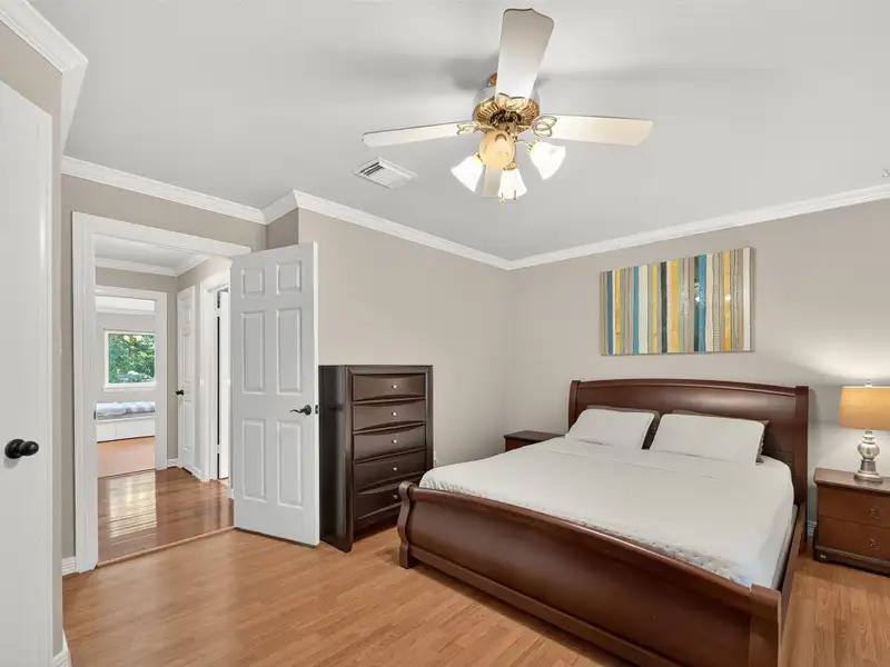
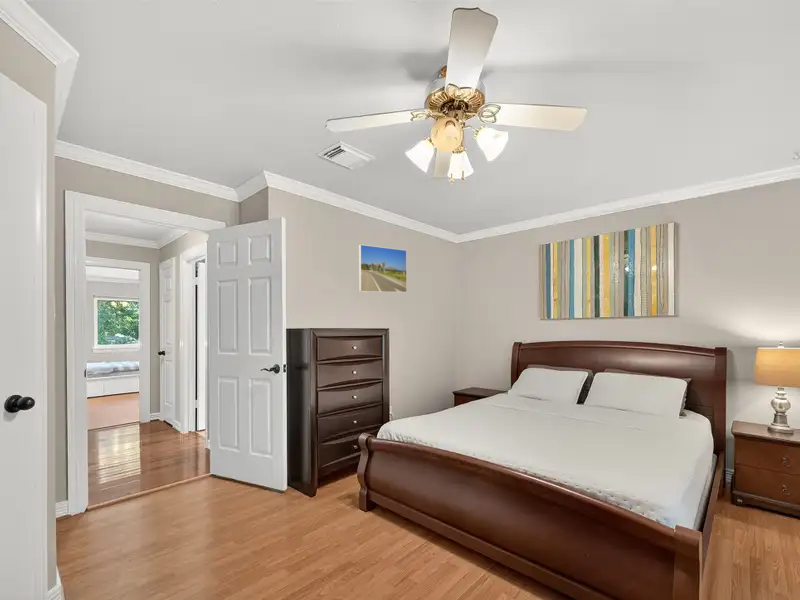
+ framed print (384, 269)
